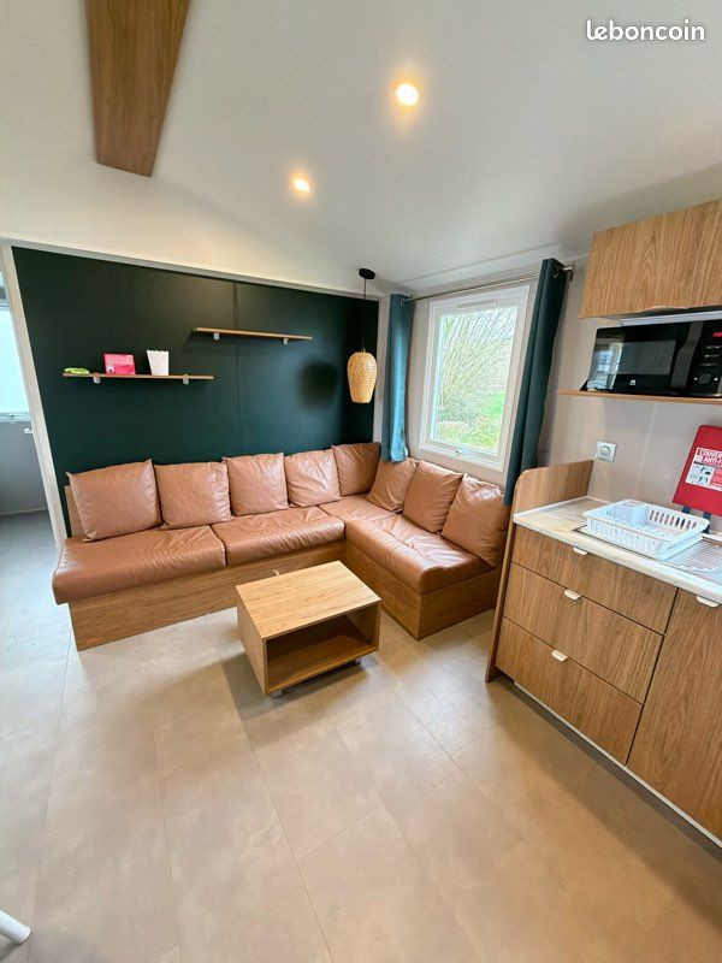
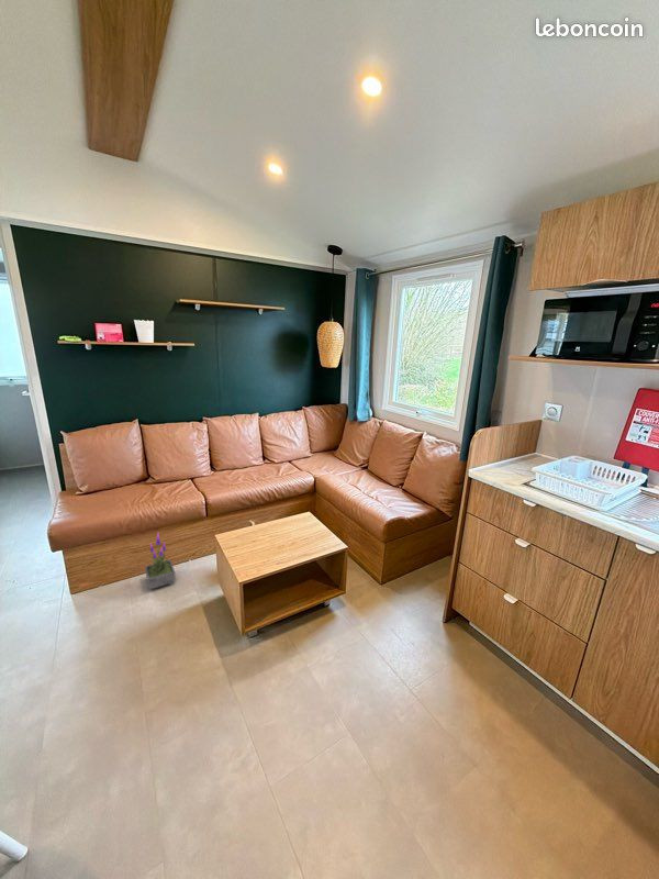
+ potted plant (158, 557)
